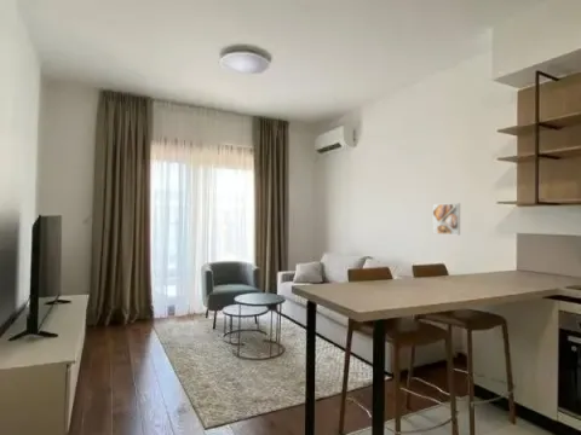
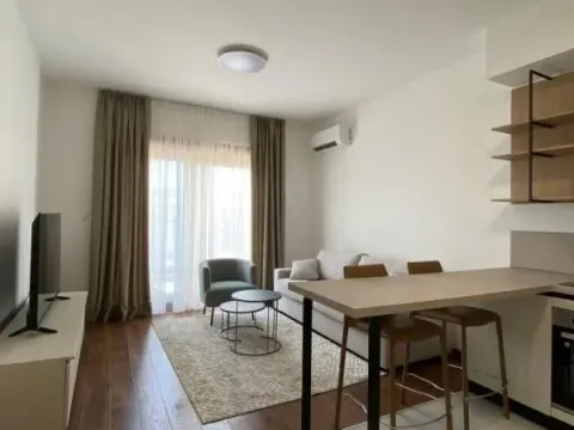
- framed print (445, 219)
